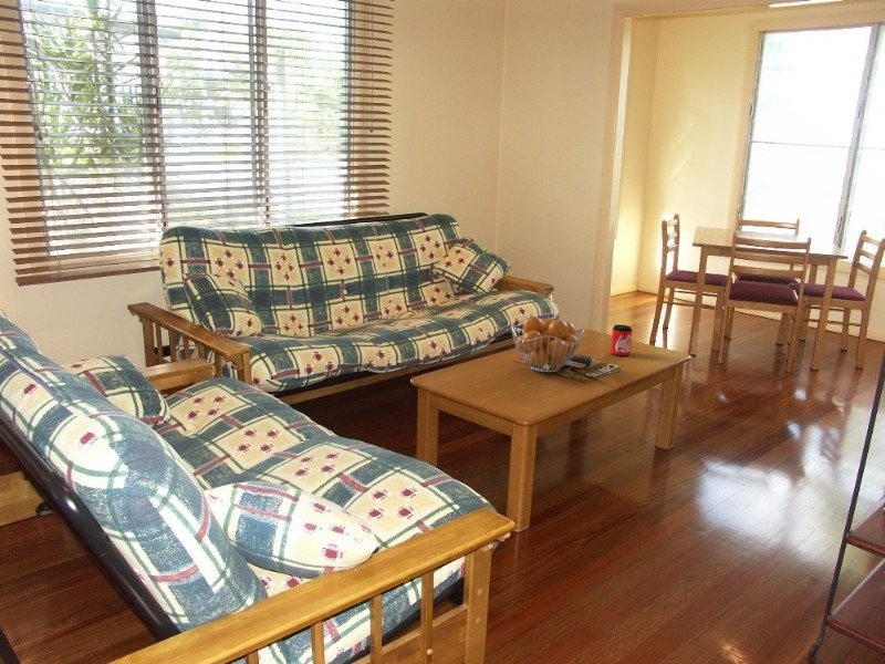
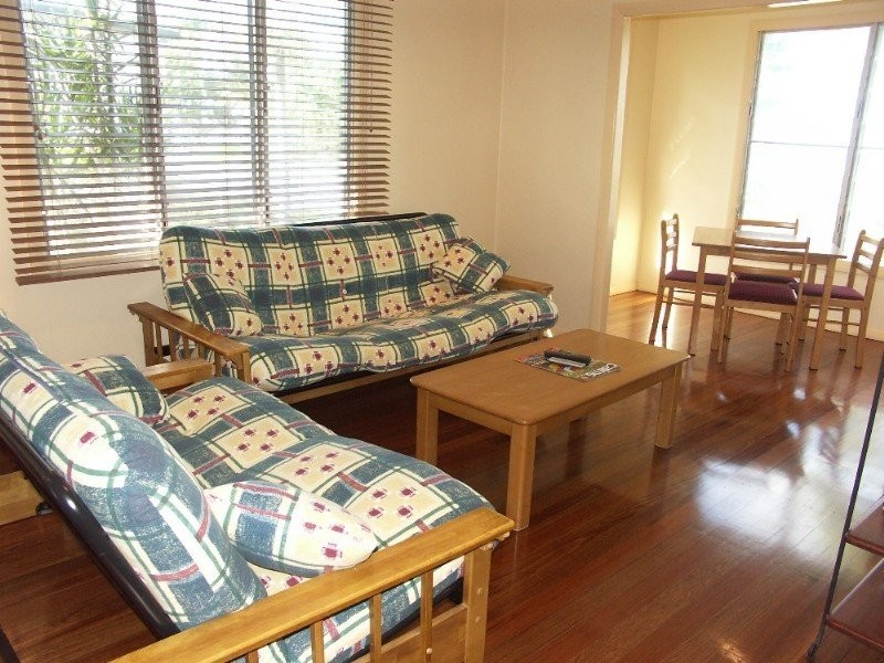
- fruit basket (546, 343)
- can (621, 340)
